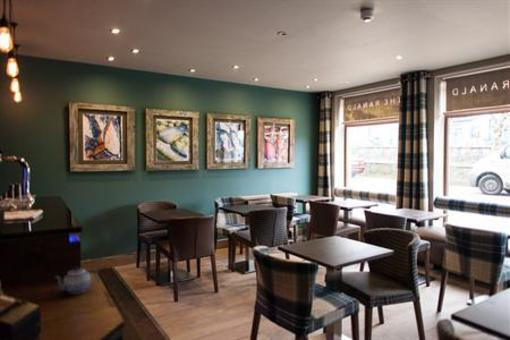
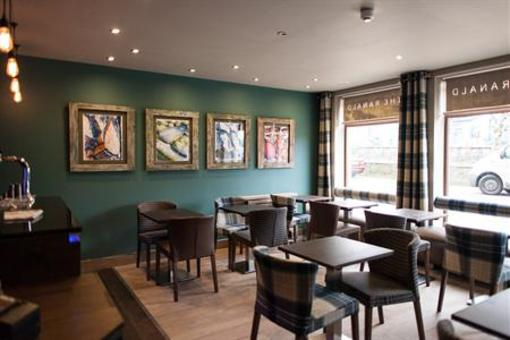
- teapot (77, 278)
